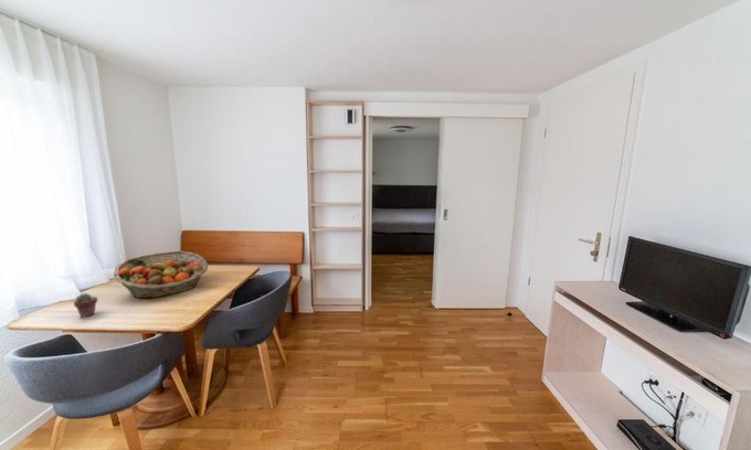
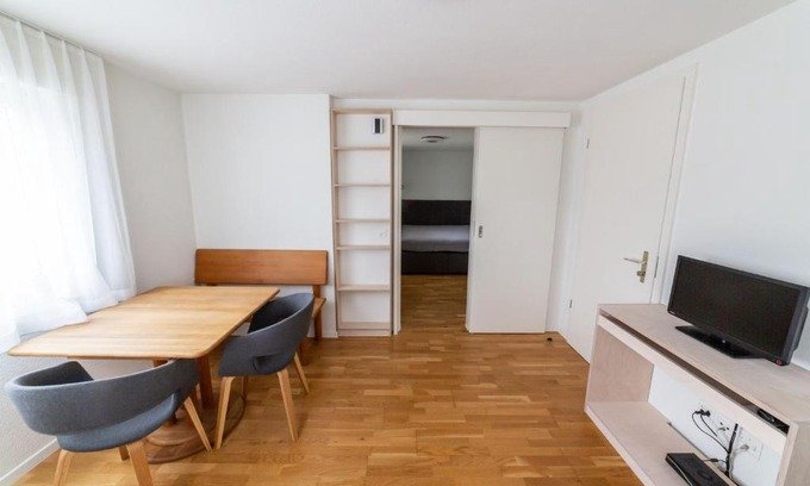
- fruit basket (165, 272)
- potted succulent (86, 303)
